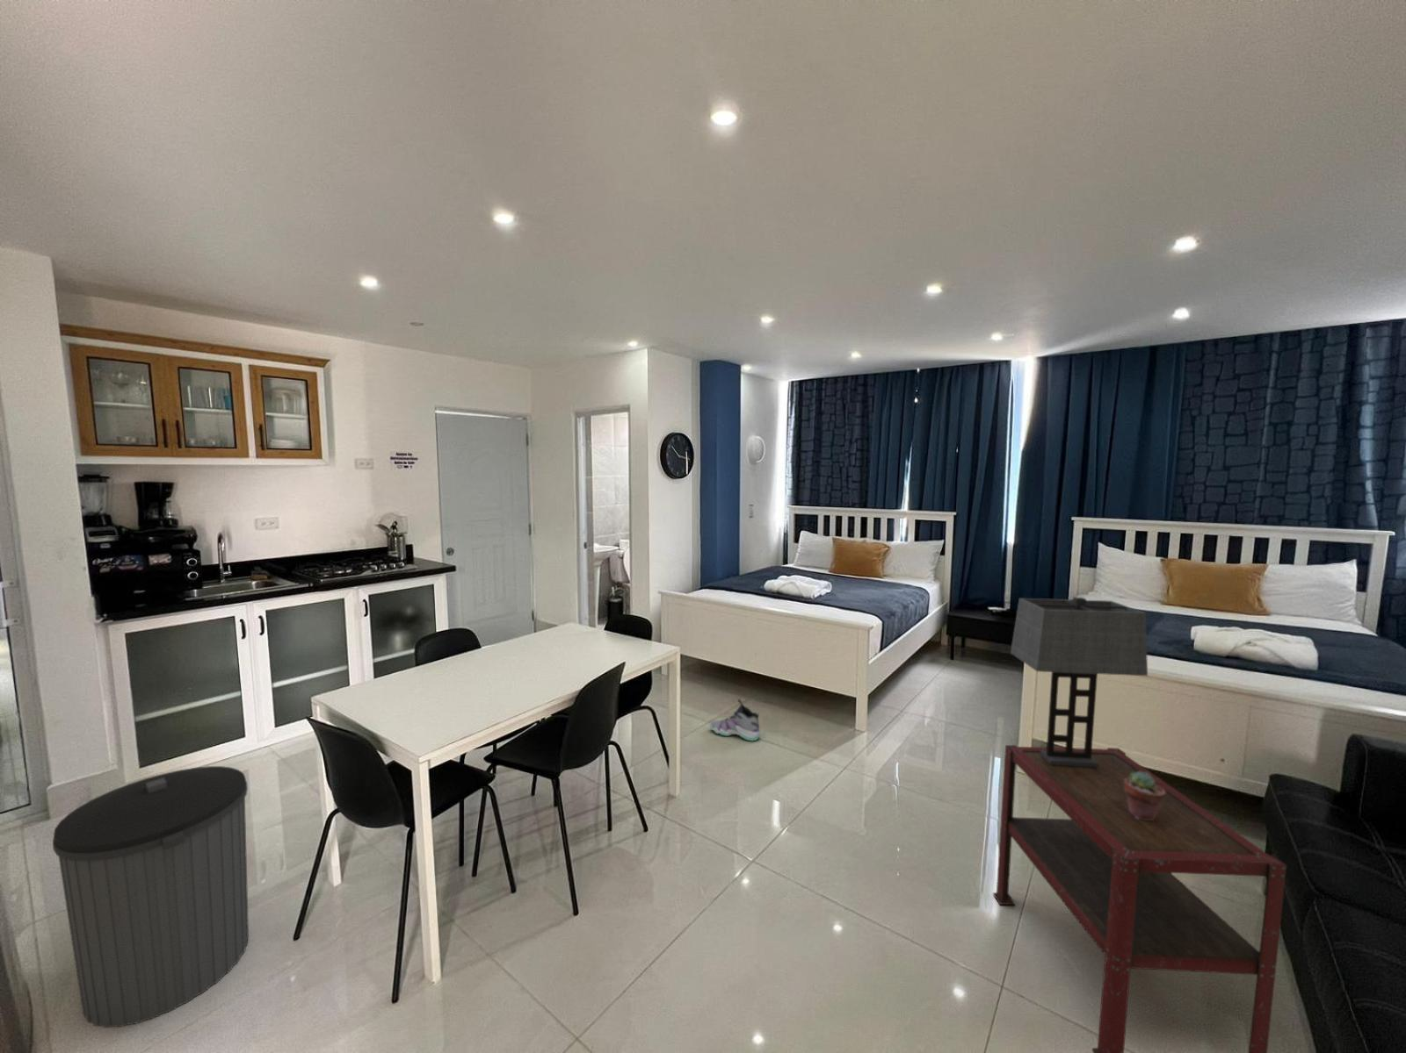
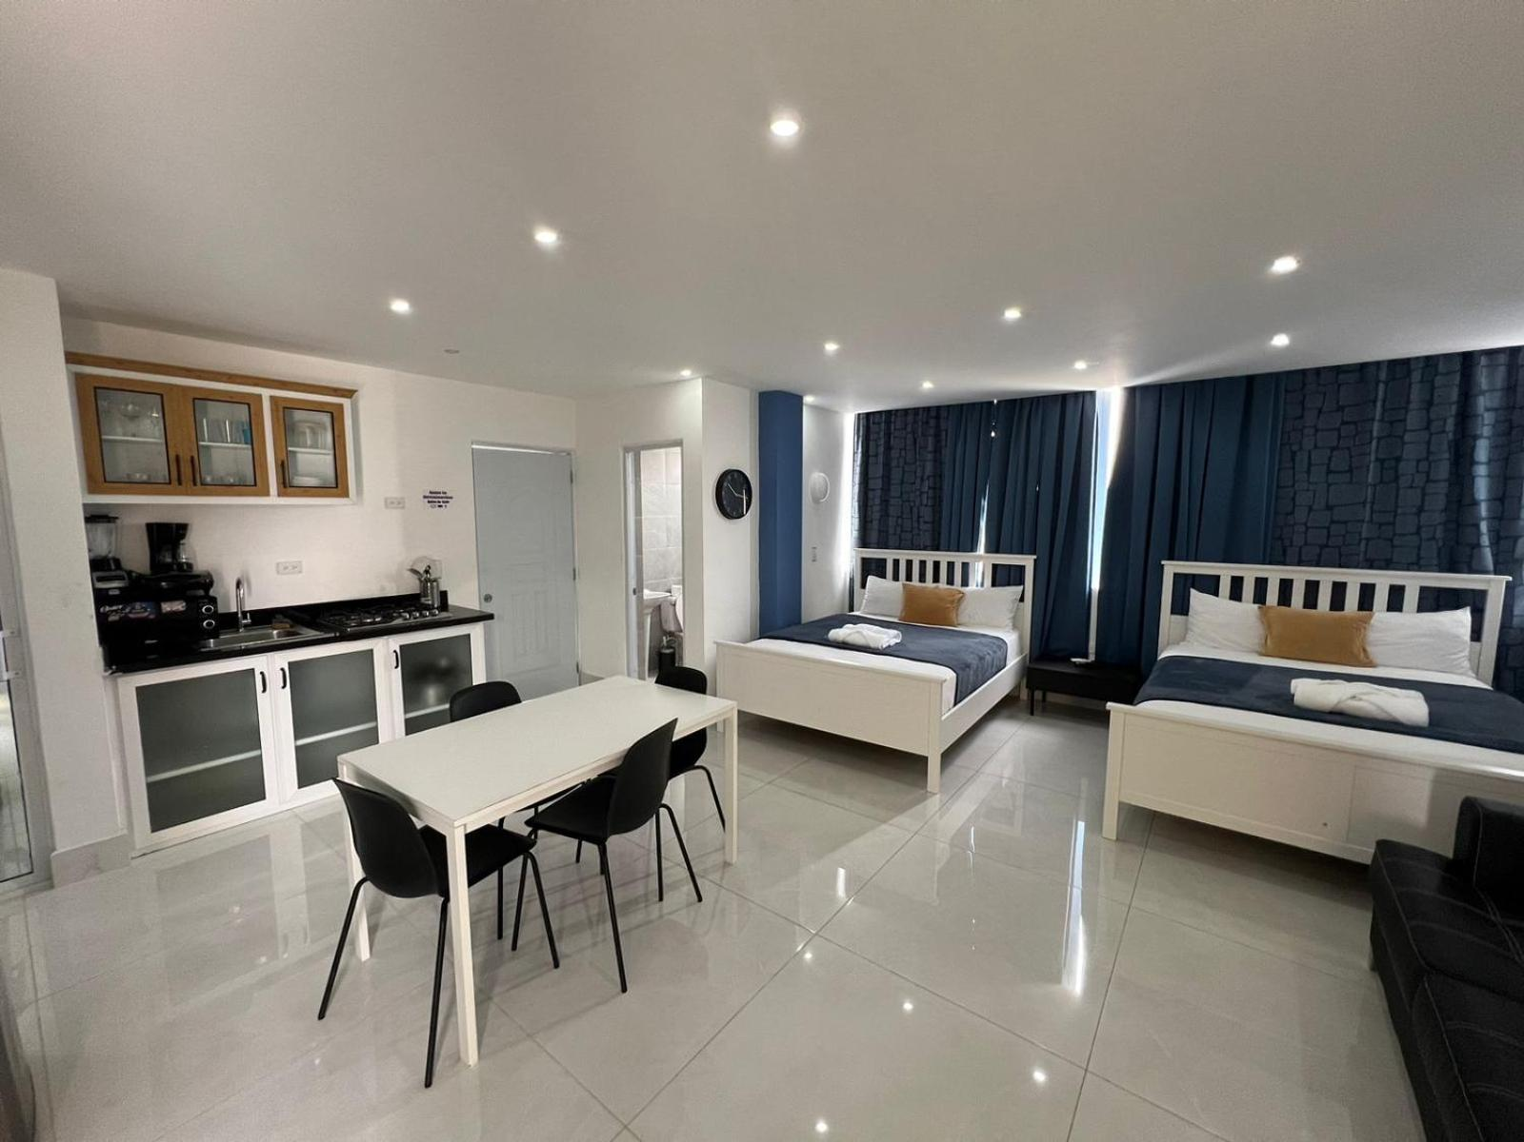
- trash can (164, 877)
- potted succulent (1144, 792)
- sneaker (735, 716)
- side table (1114, 883)
- table lamp (1074, 679)
